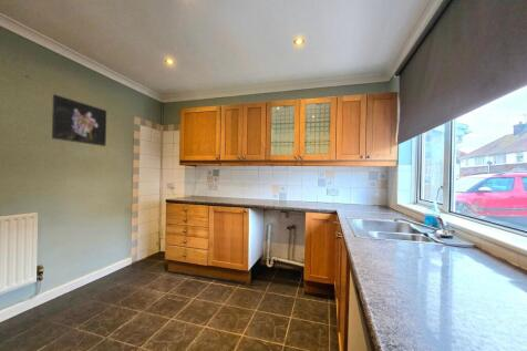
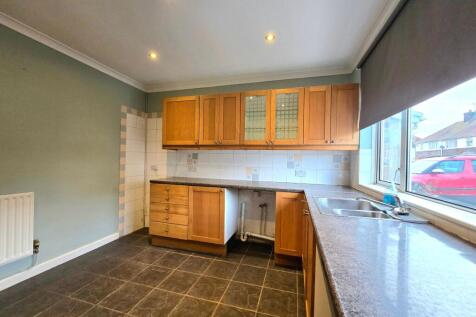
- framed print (82, 123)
